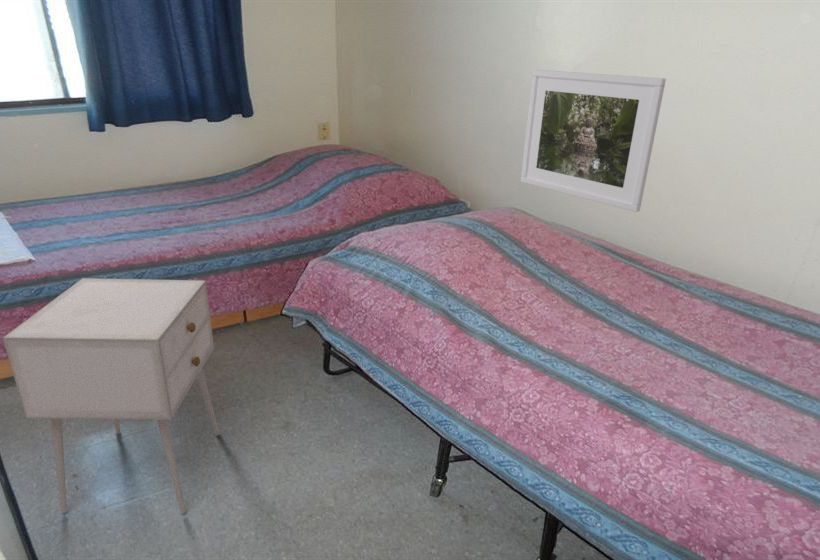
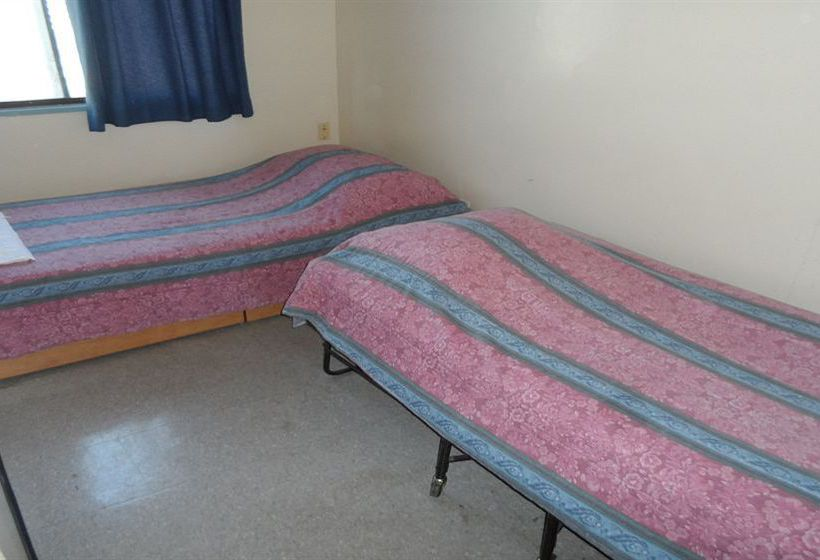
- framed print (583, 137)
- nightstand (136, 393)
